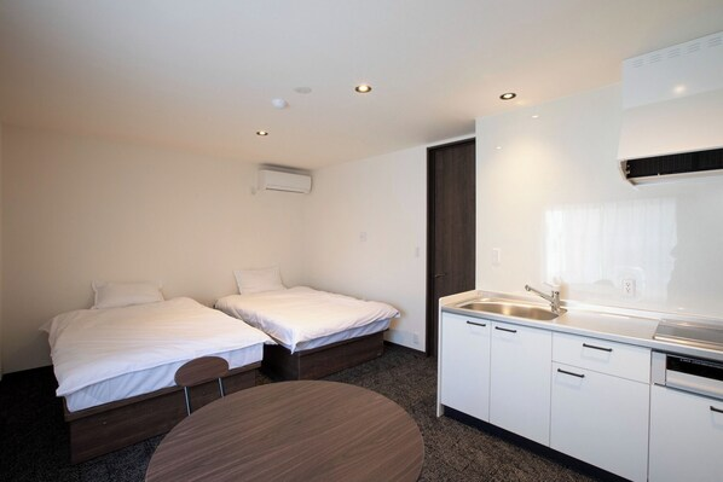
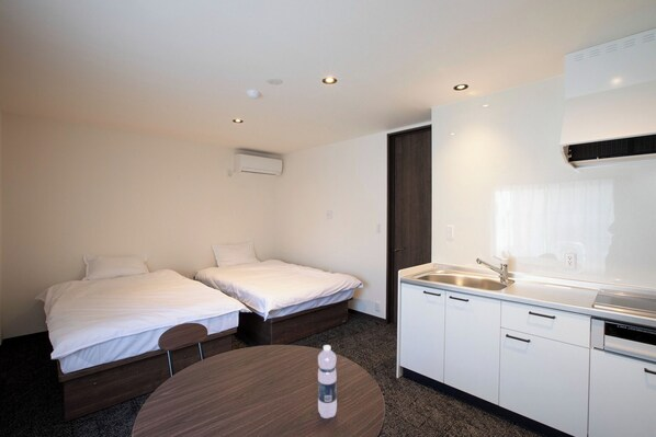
+ water bottle (327, 379)
